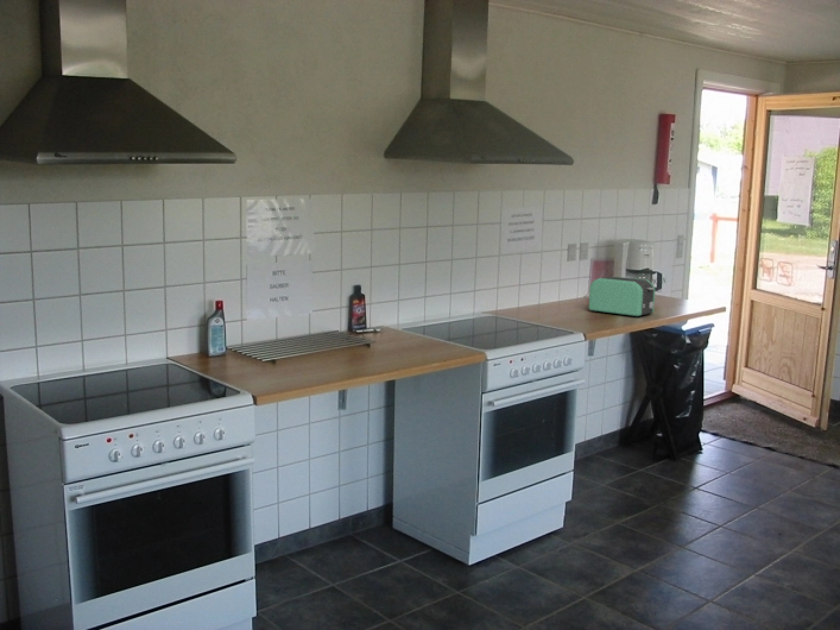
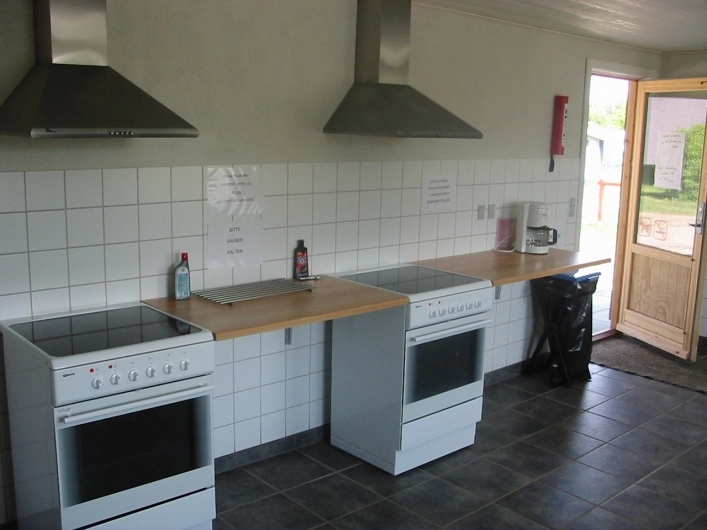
- toaster (621, 295)
